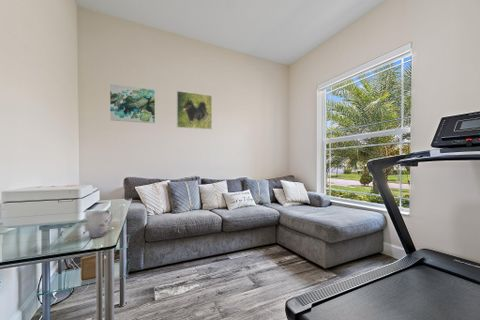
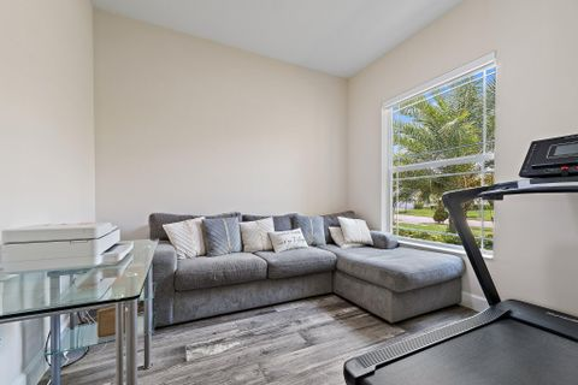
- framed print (194, 111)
- cup (101, 222)
- wall art (133, 104)
